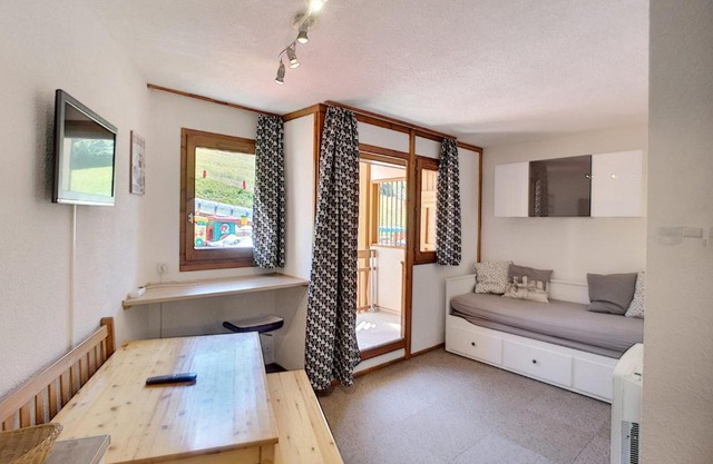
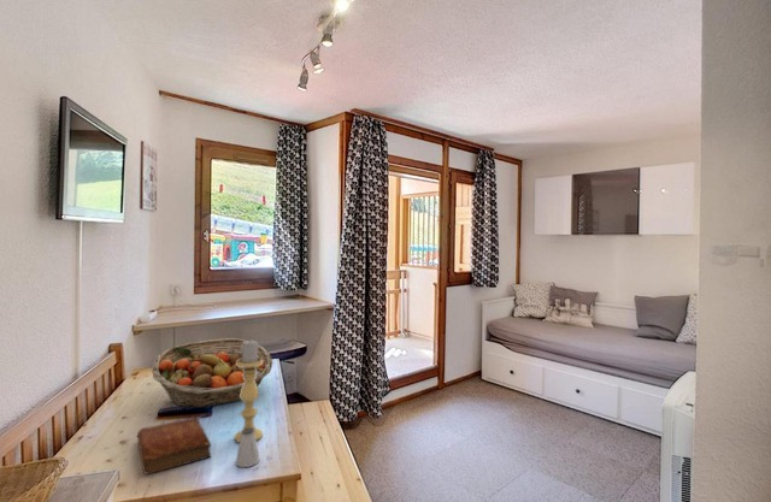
+ bible (172, 442)
+ fruit basket (214, 370)
+ saltshaker (247, 444)
+ candle holder (249, 388)
